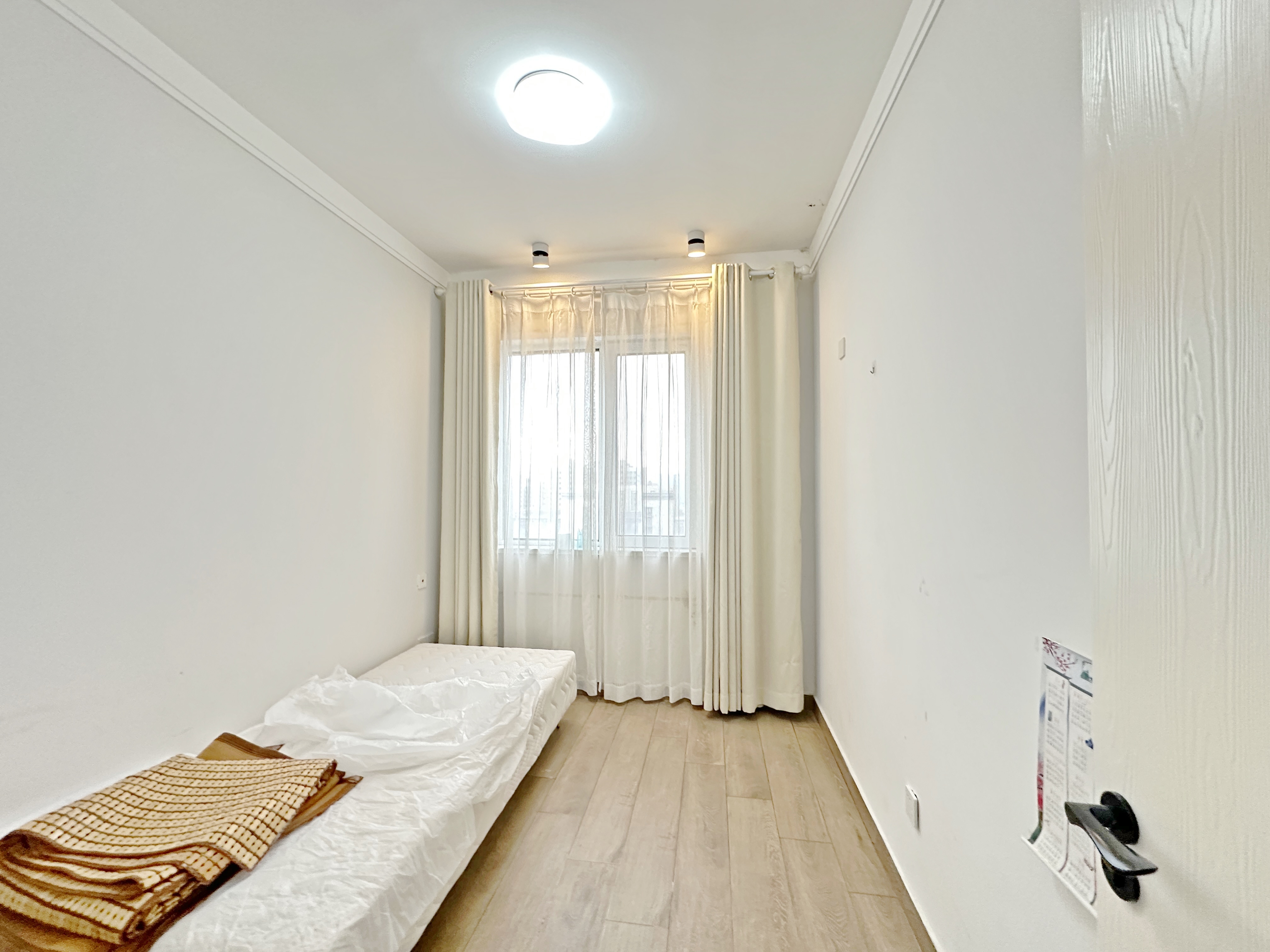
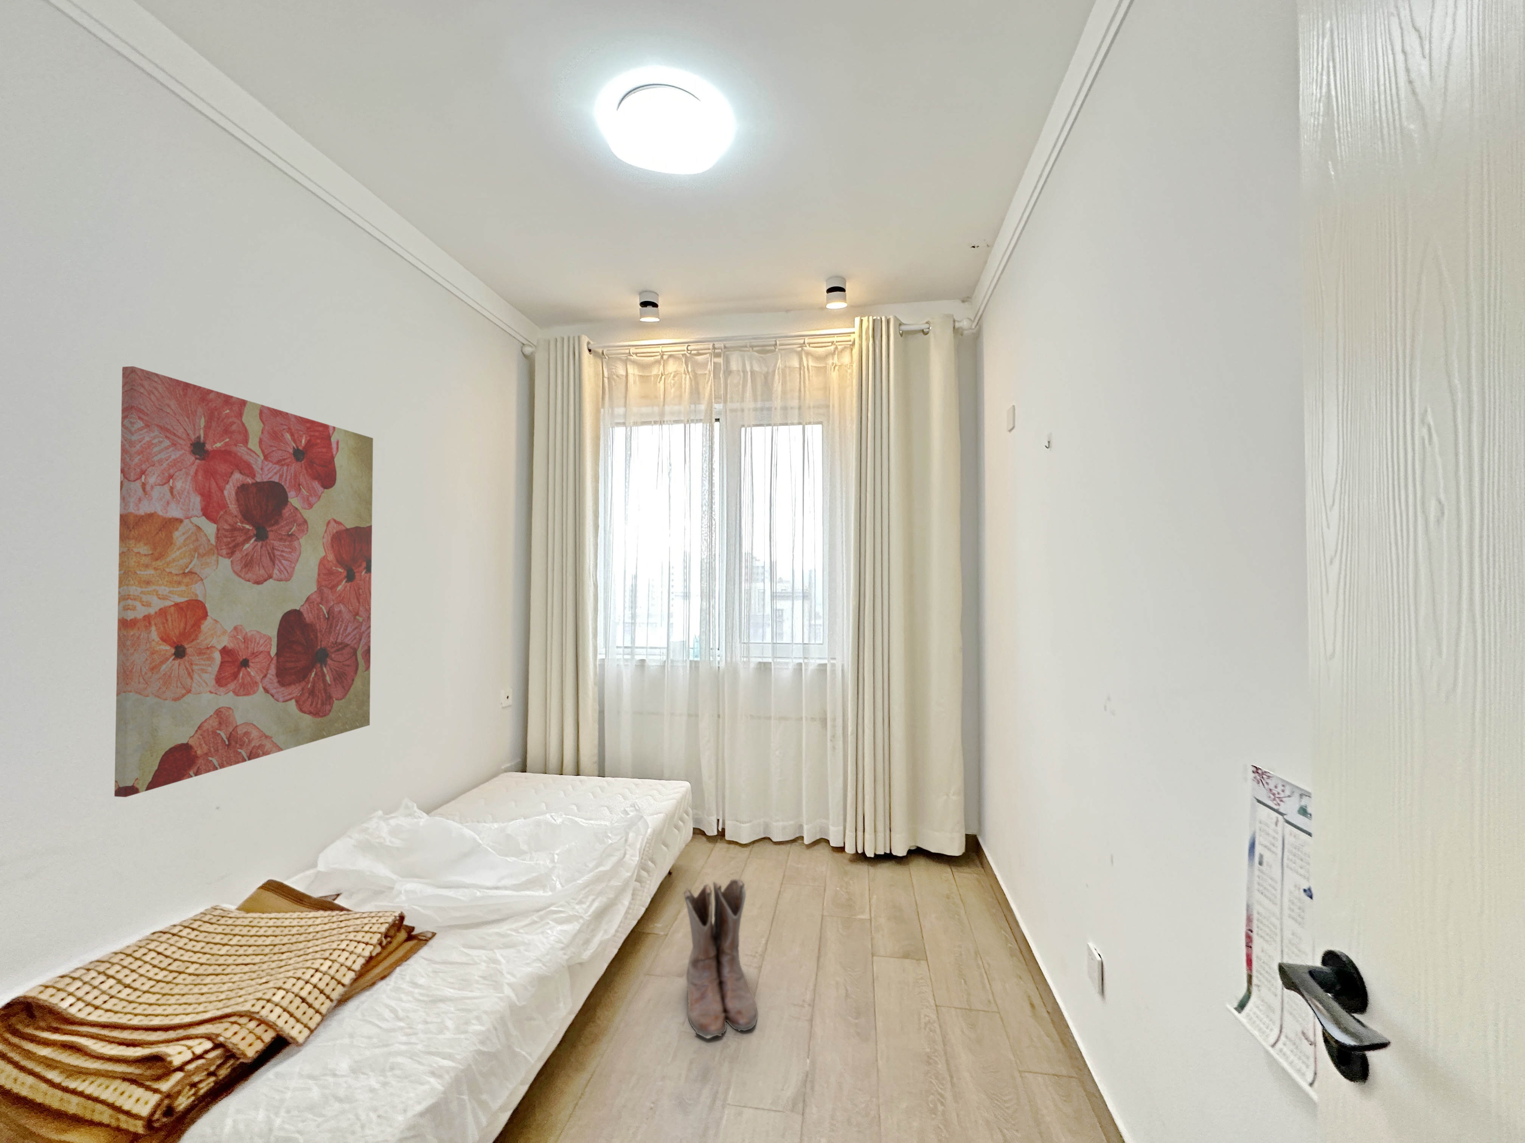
+ wall art (270, 581)
+ boots (719, 948)
